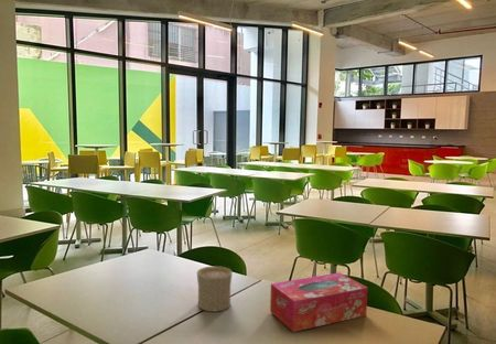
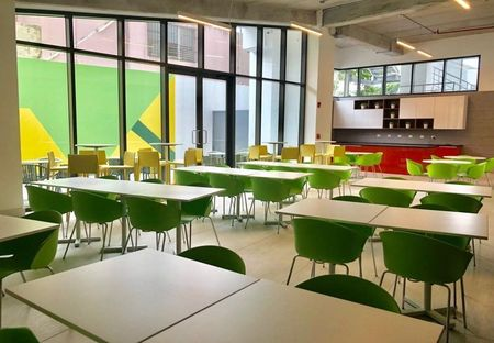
- tissue box (317, 299)
- cup (214, 288)
